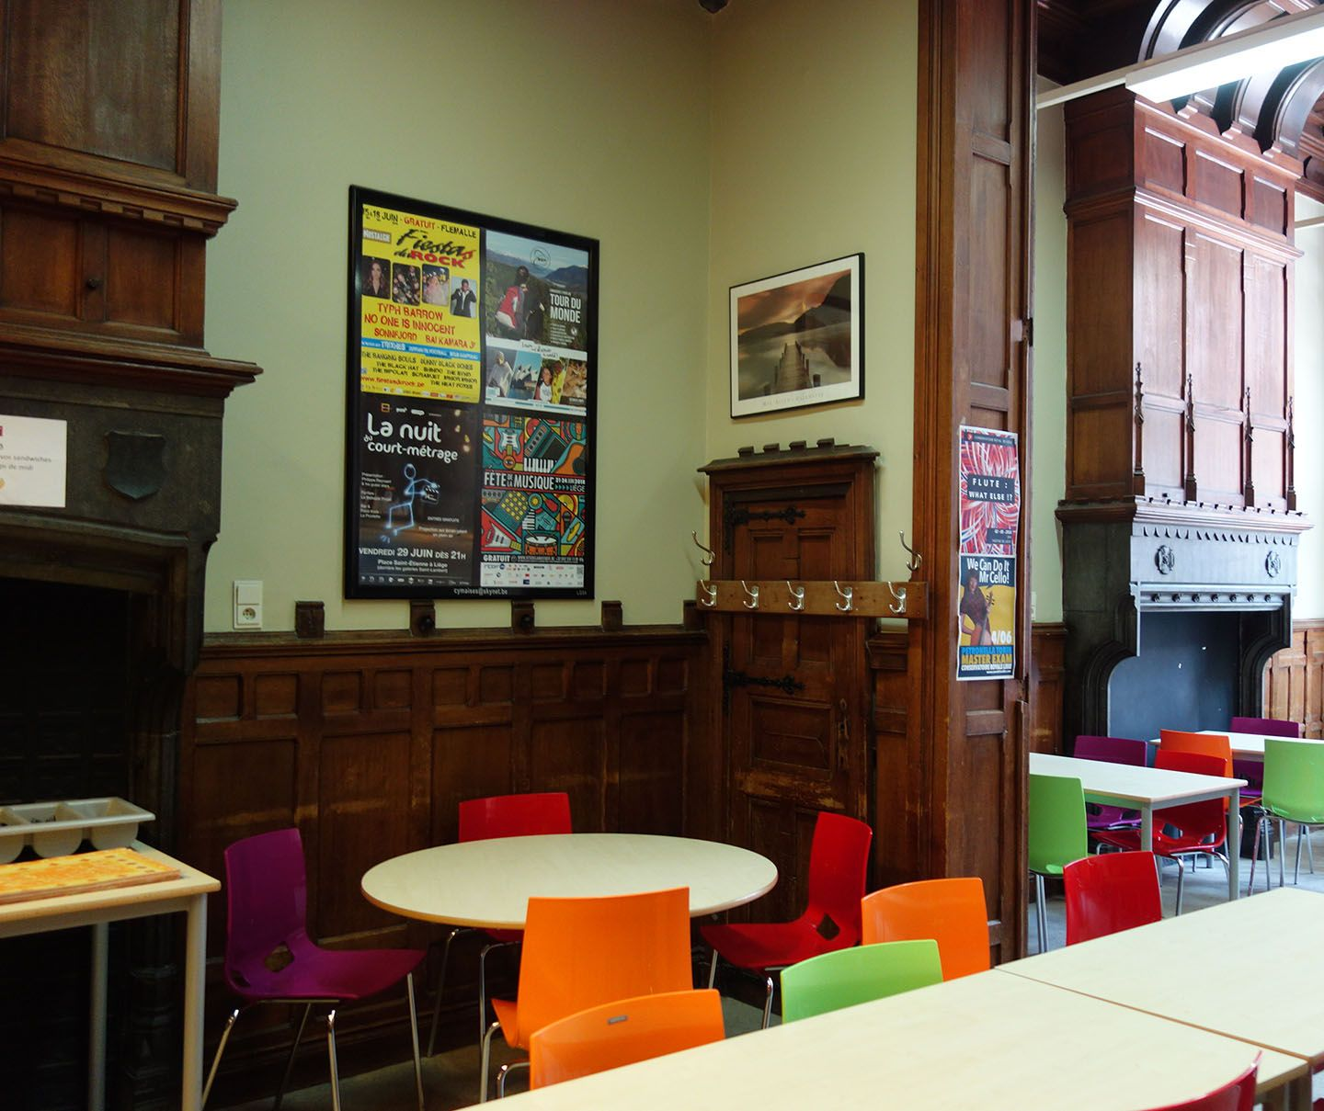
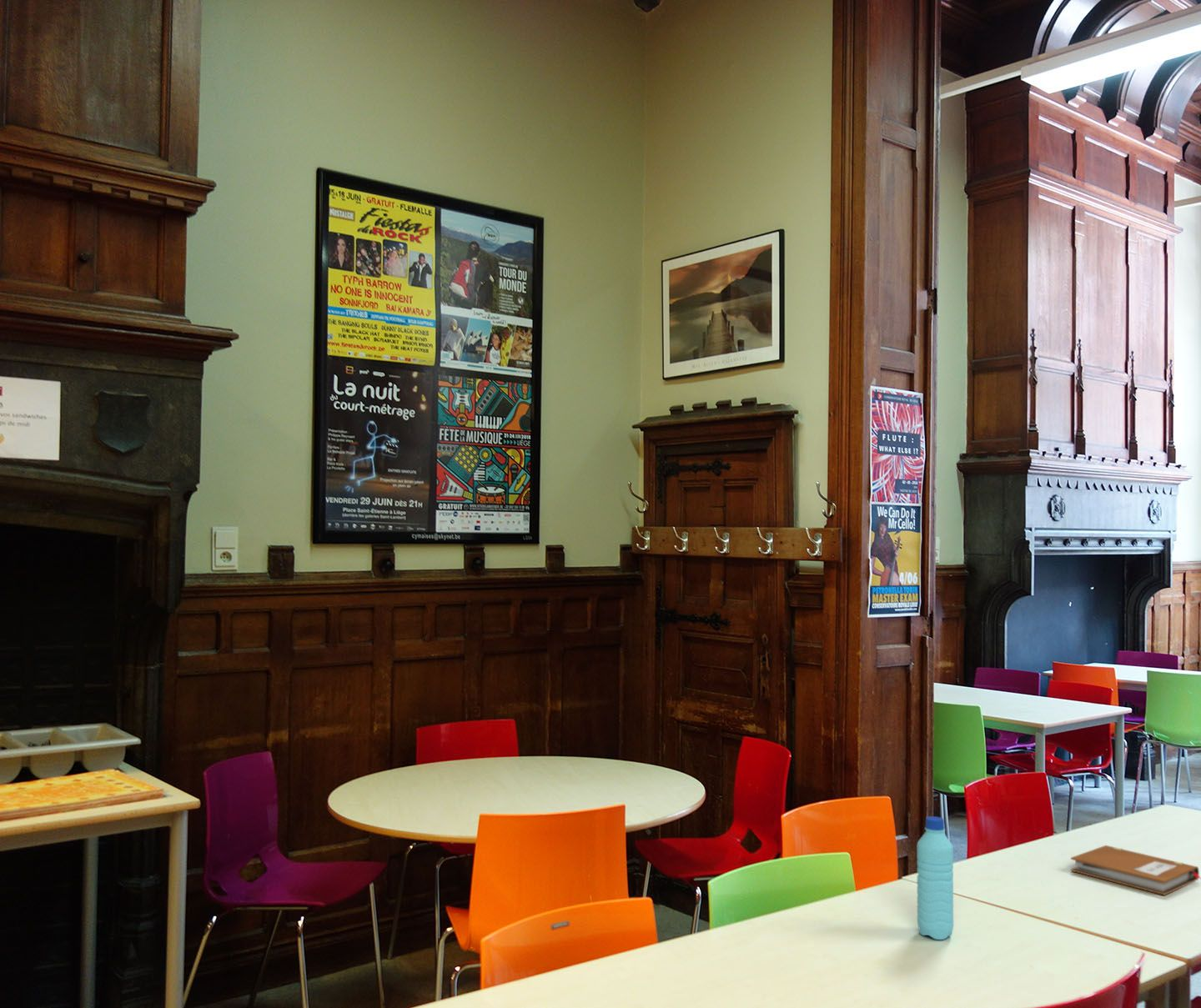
+ water bottle (935, 876)
+ notebook (1137, 869)
